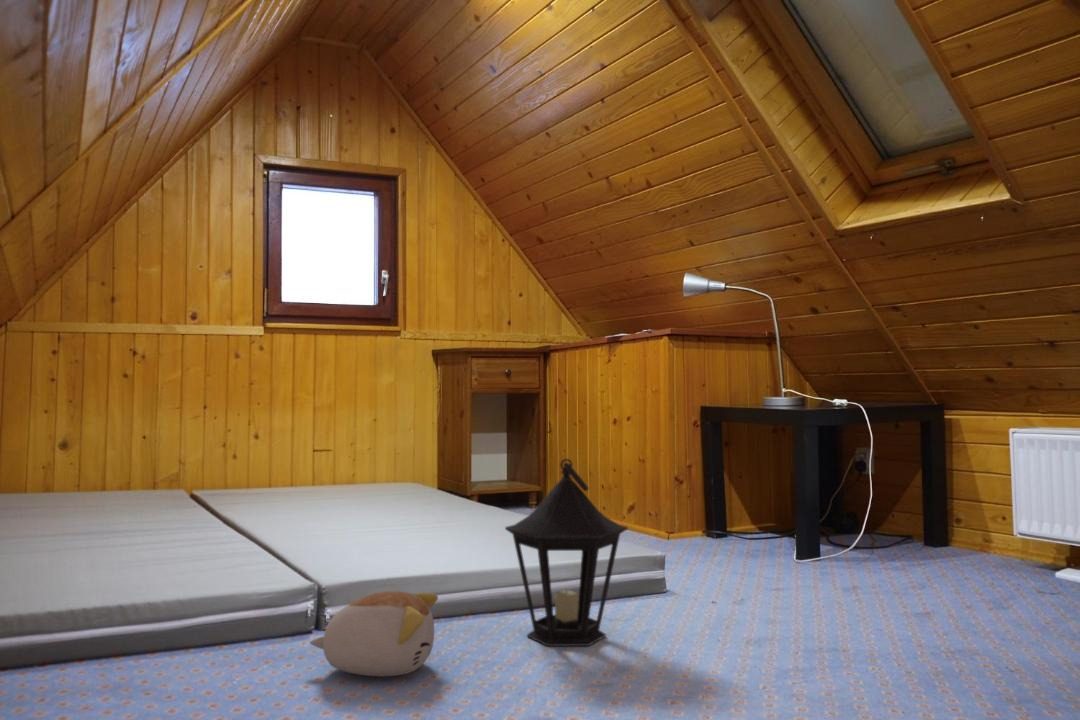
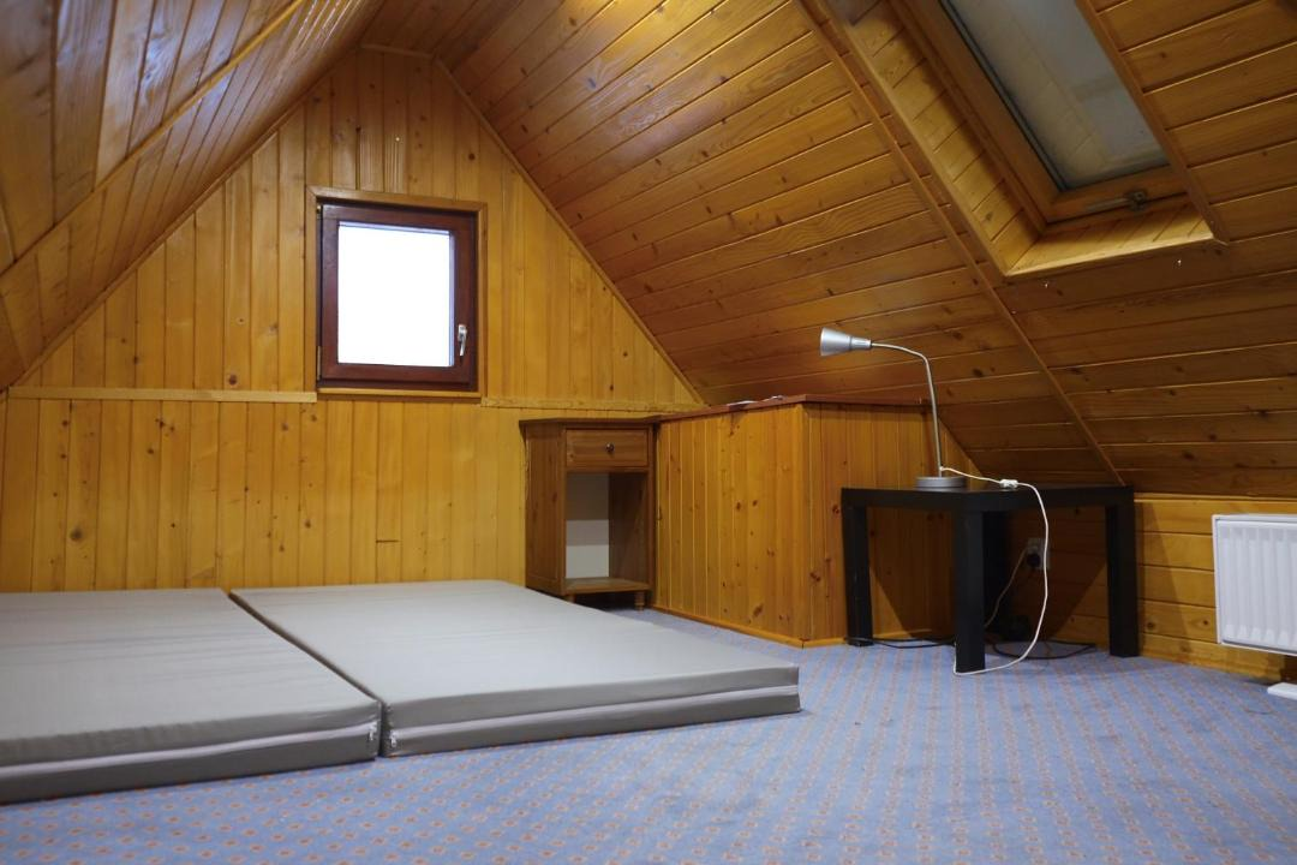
- plush toy (371, 631)
- lantern (566, 546)
